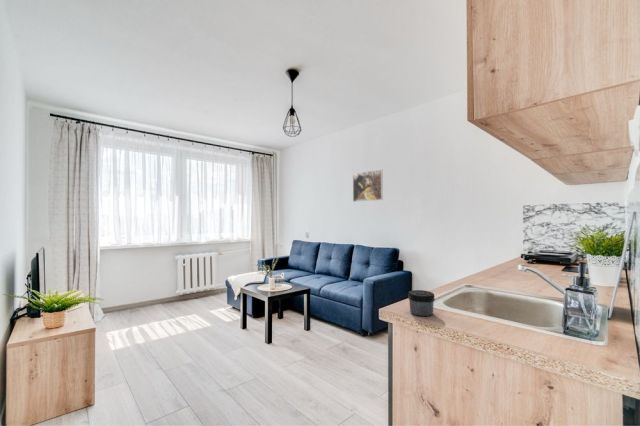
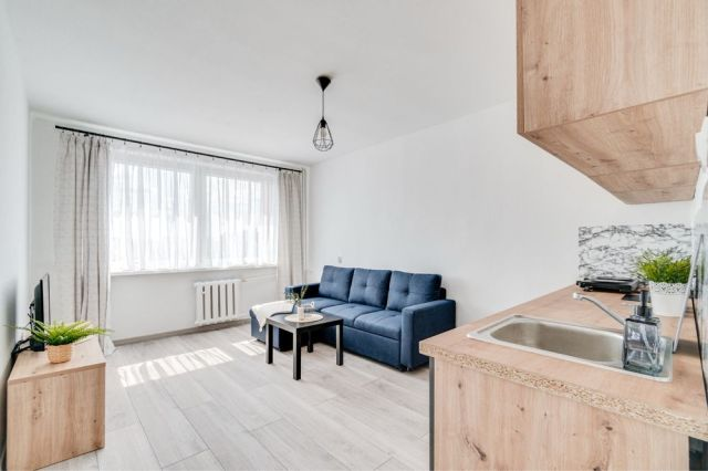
- jar (421, 302)
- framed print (367, 186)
